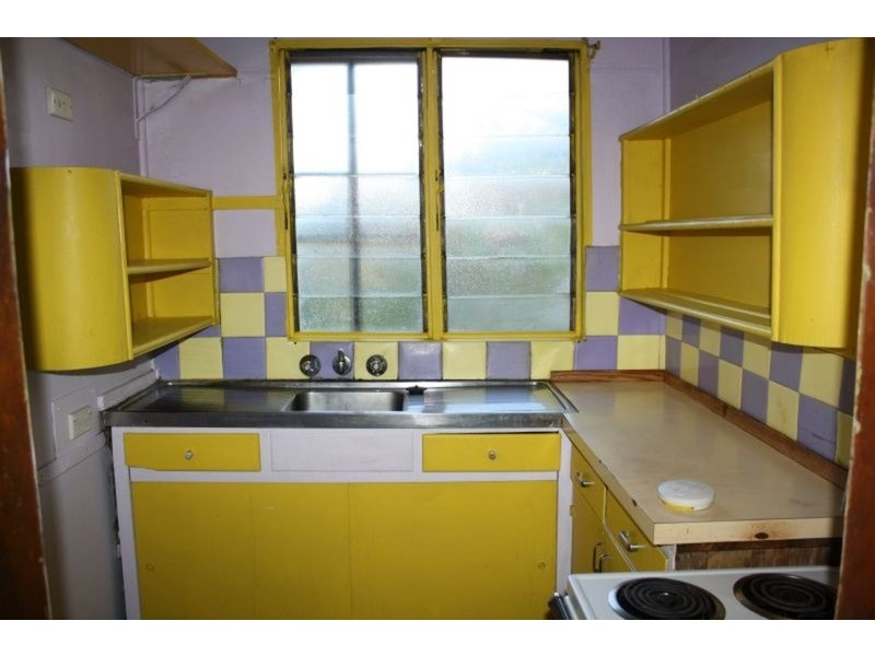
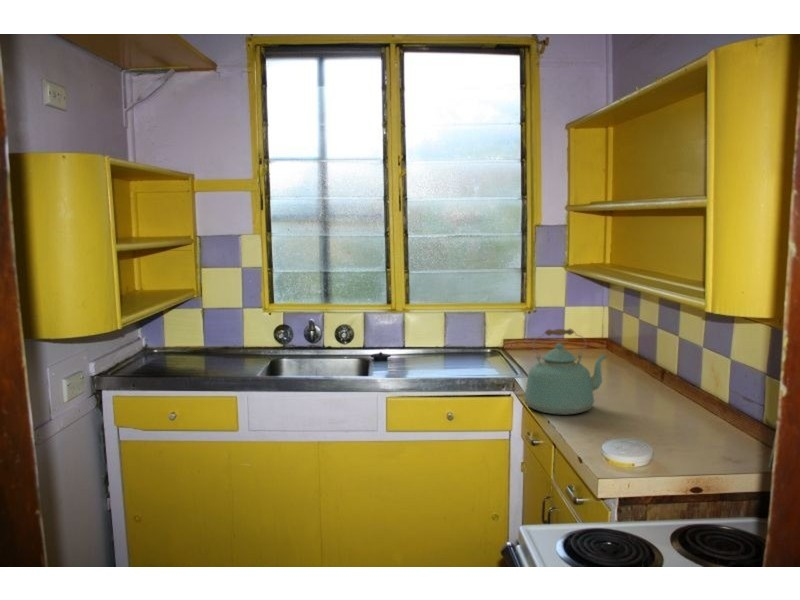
+ kettle (566, 368)
